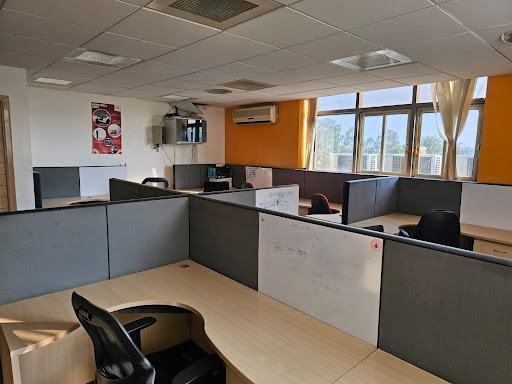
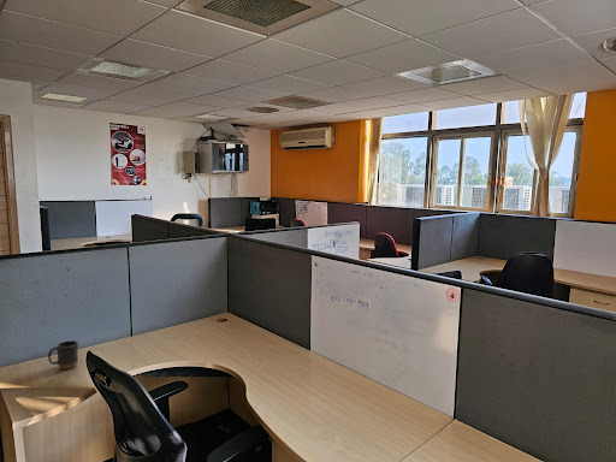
+ mug (63, 354)
